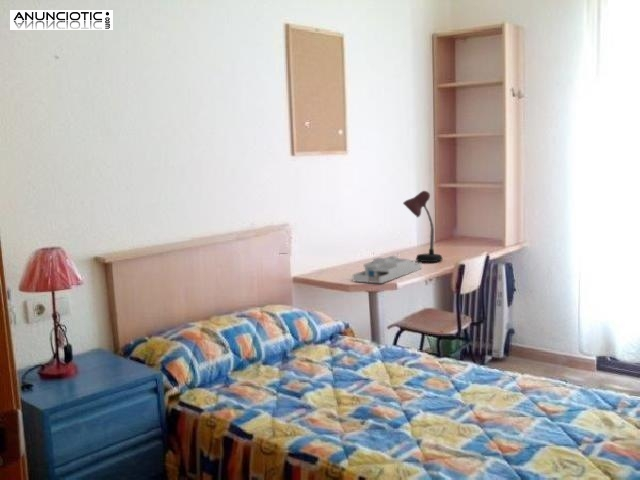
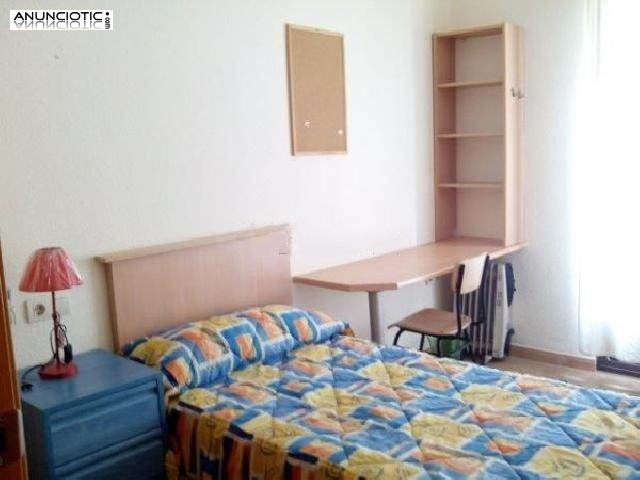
- desk lamp (430, 225)
- desk organizer (388, 266)
